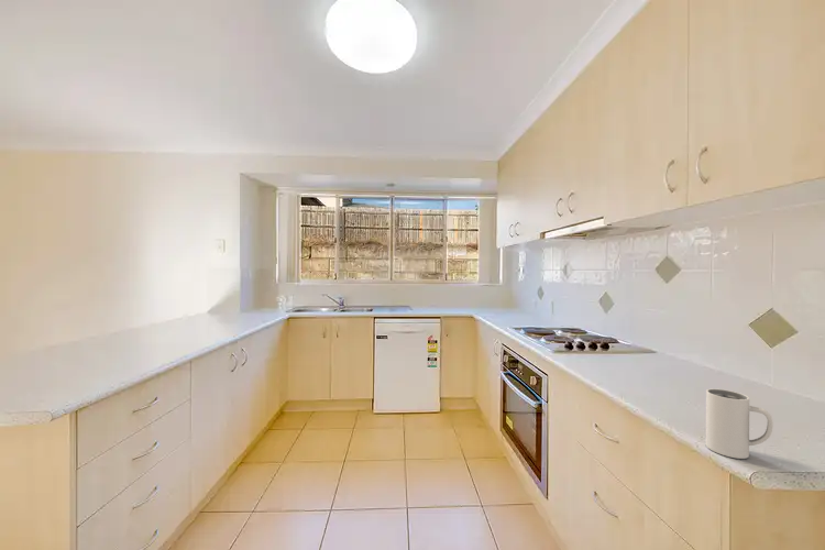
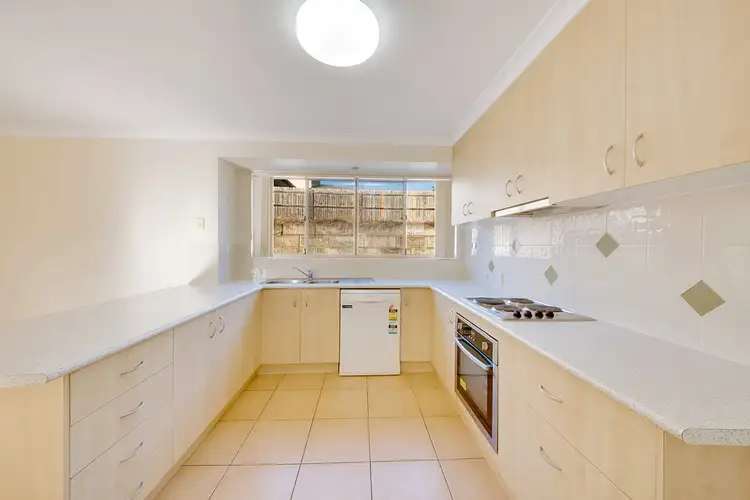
- mug (737, 424)
